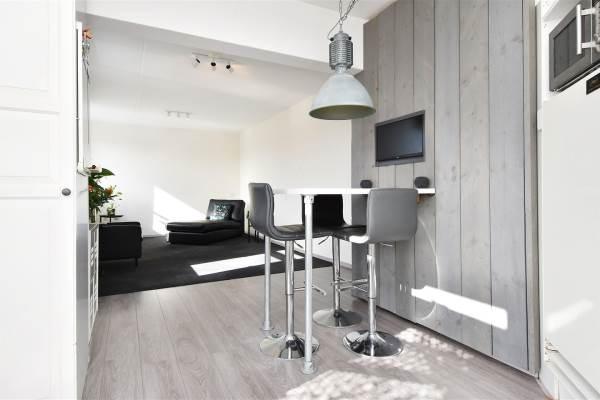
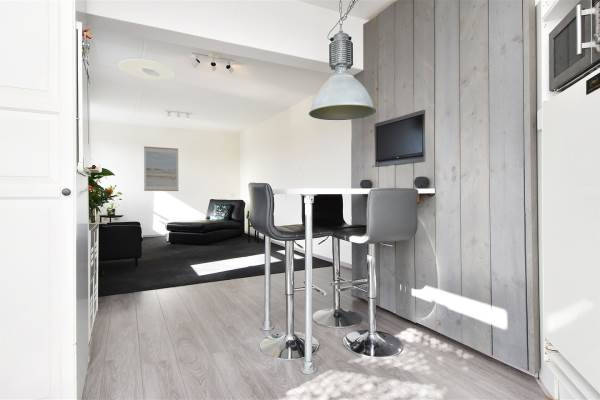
+ ceiling light (147, 67)
+ wall art (161, 169)
